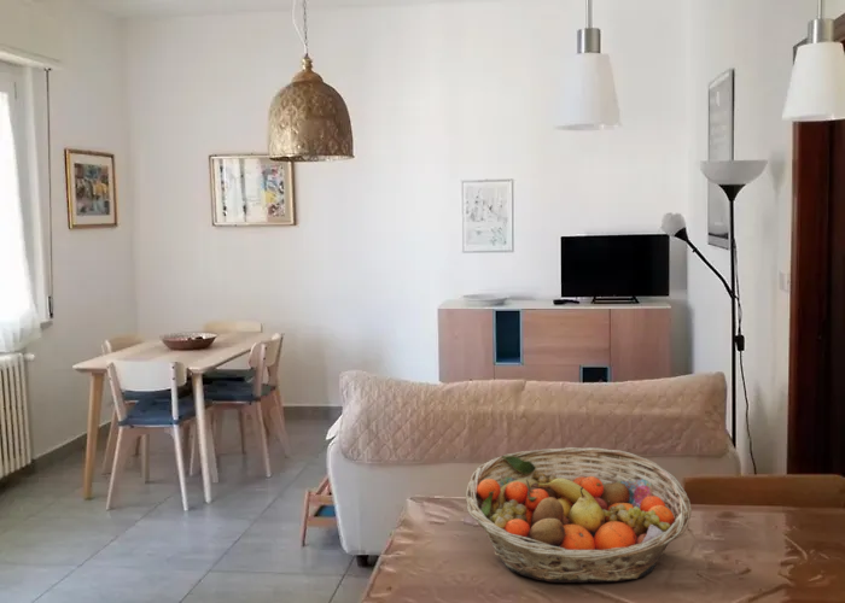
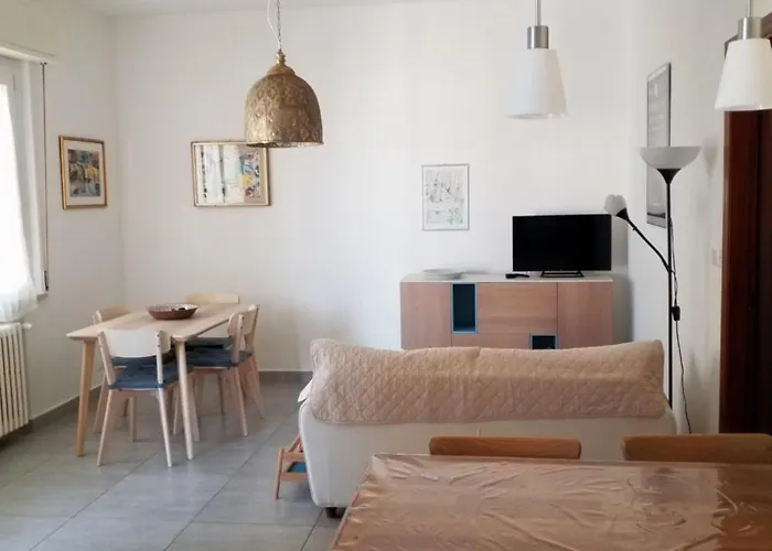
- fruit basket (576, 511)
